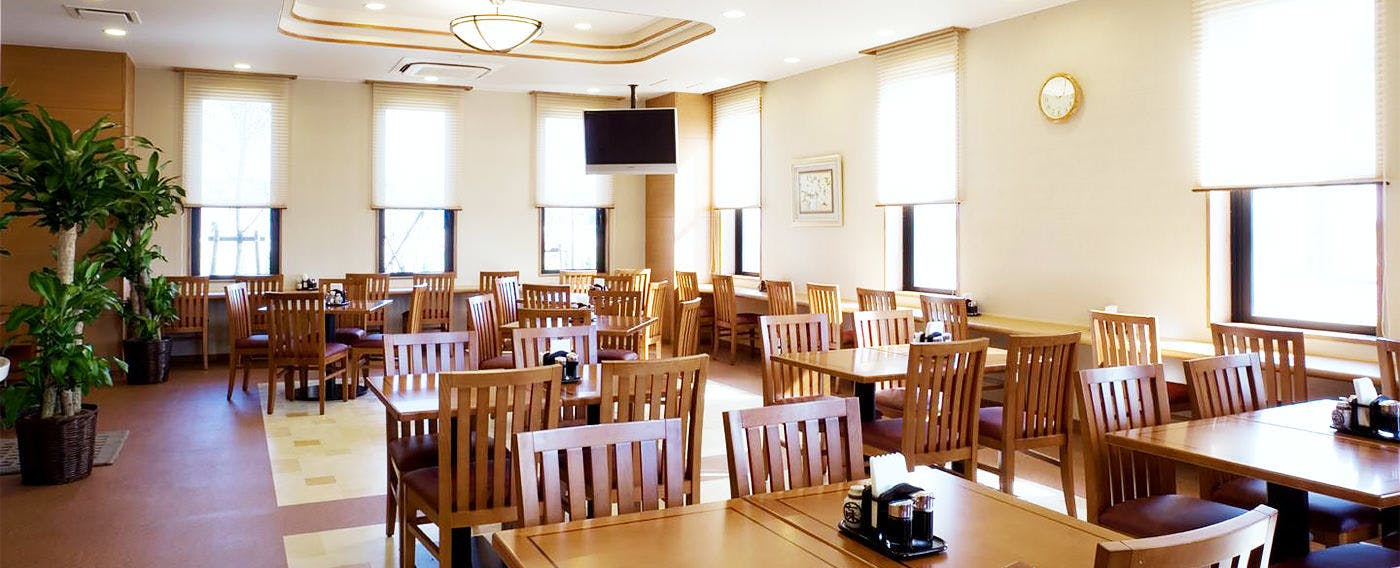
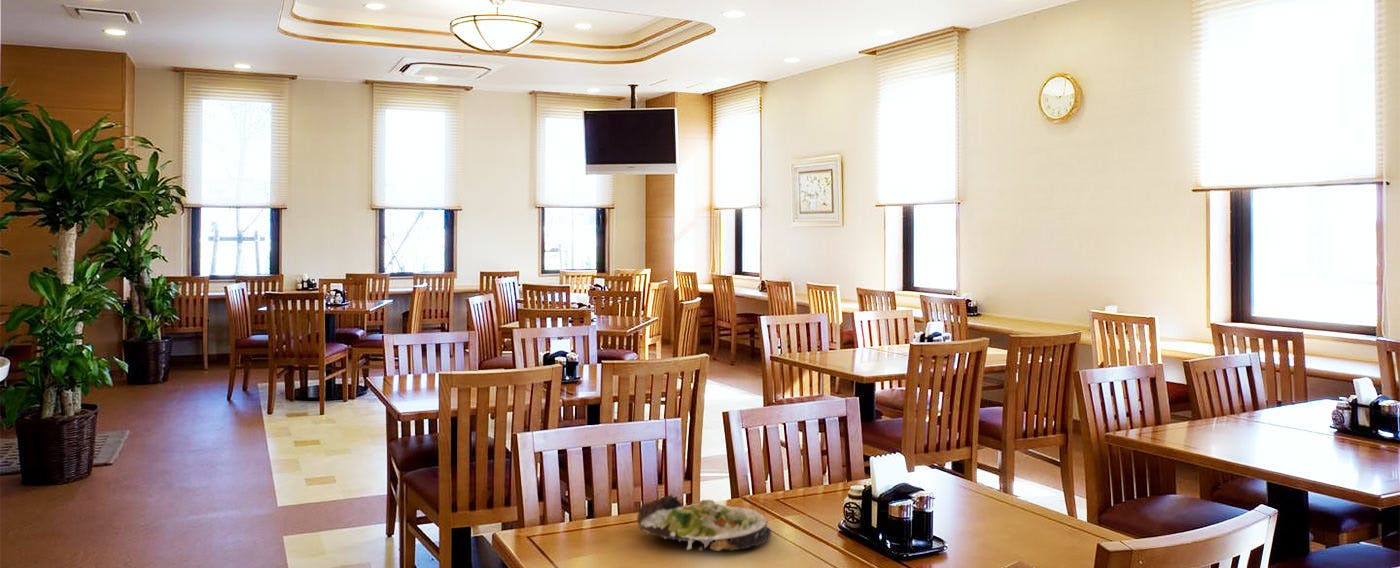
+ salad plate (707, 519)
